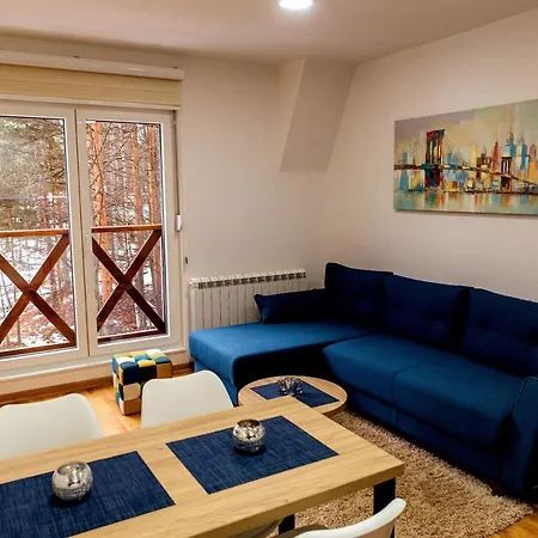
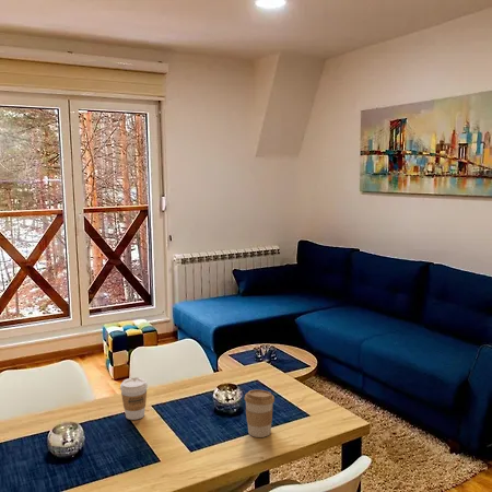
+ coffee cup (133, 398)
+ coffee cup (259, 411)
